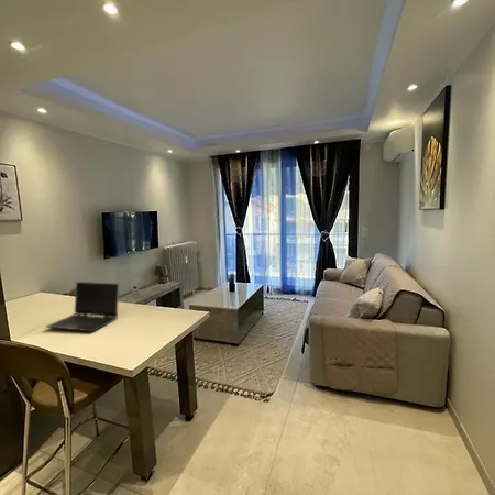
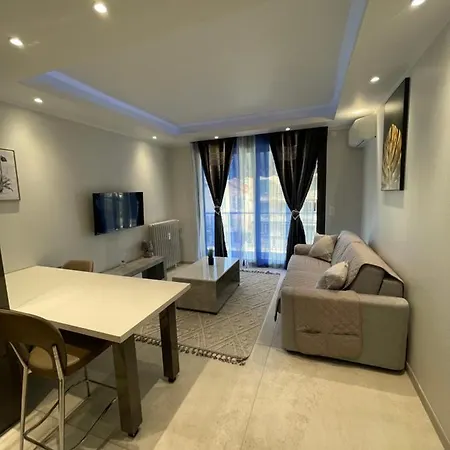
- laptop computer (82, 305)
